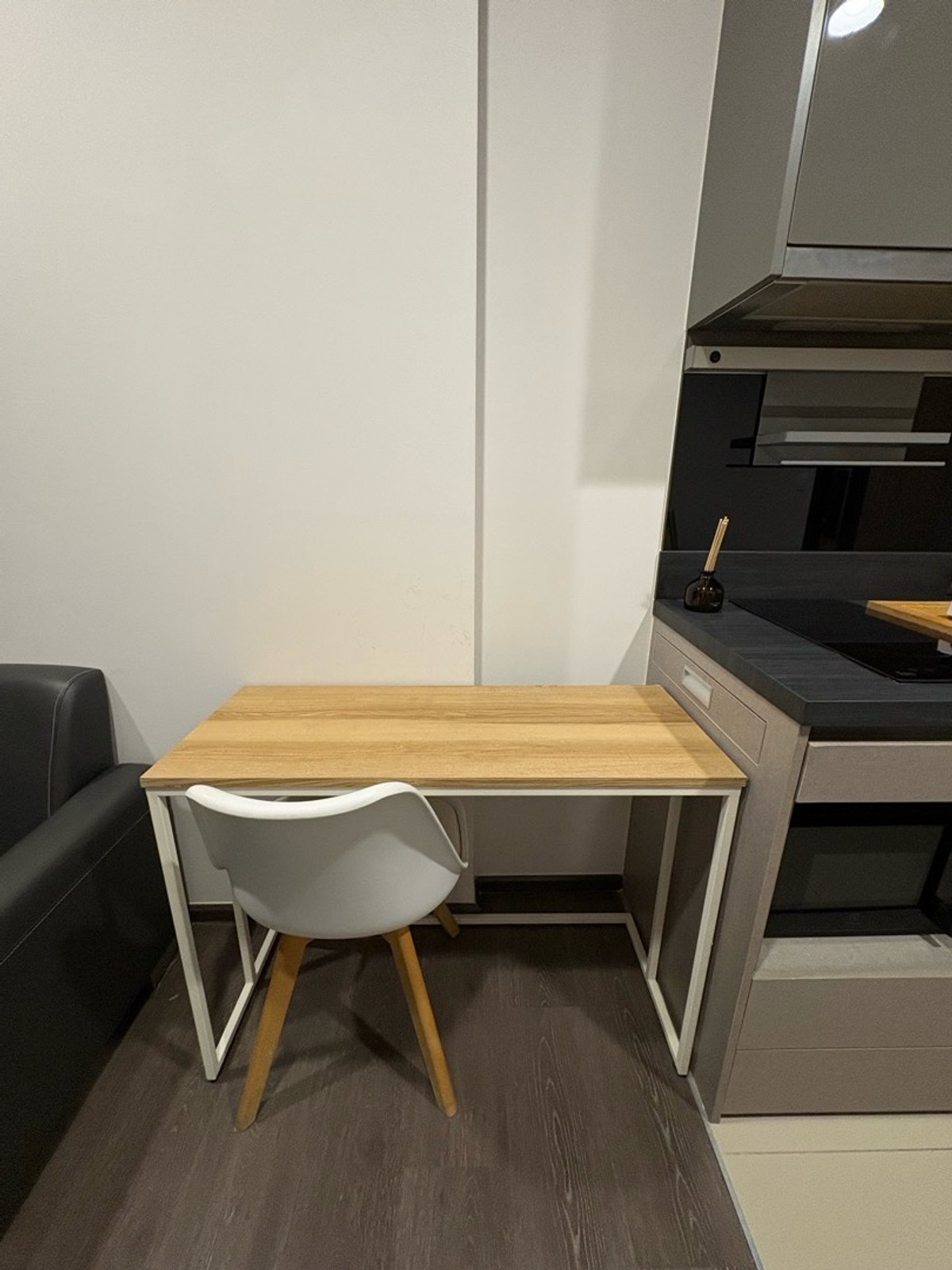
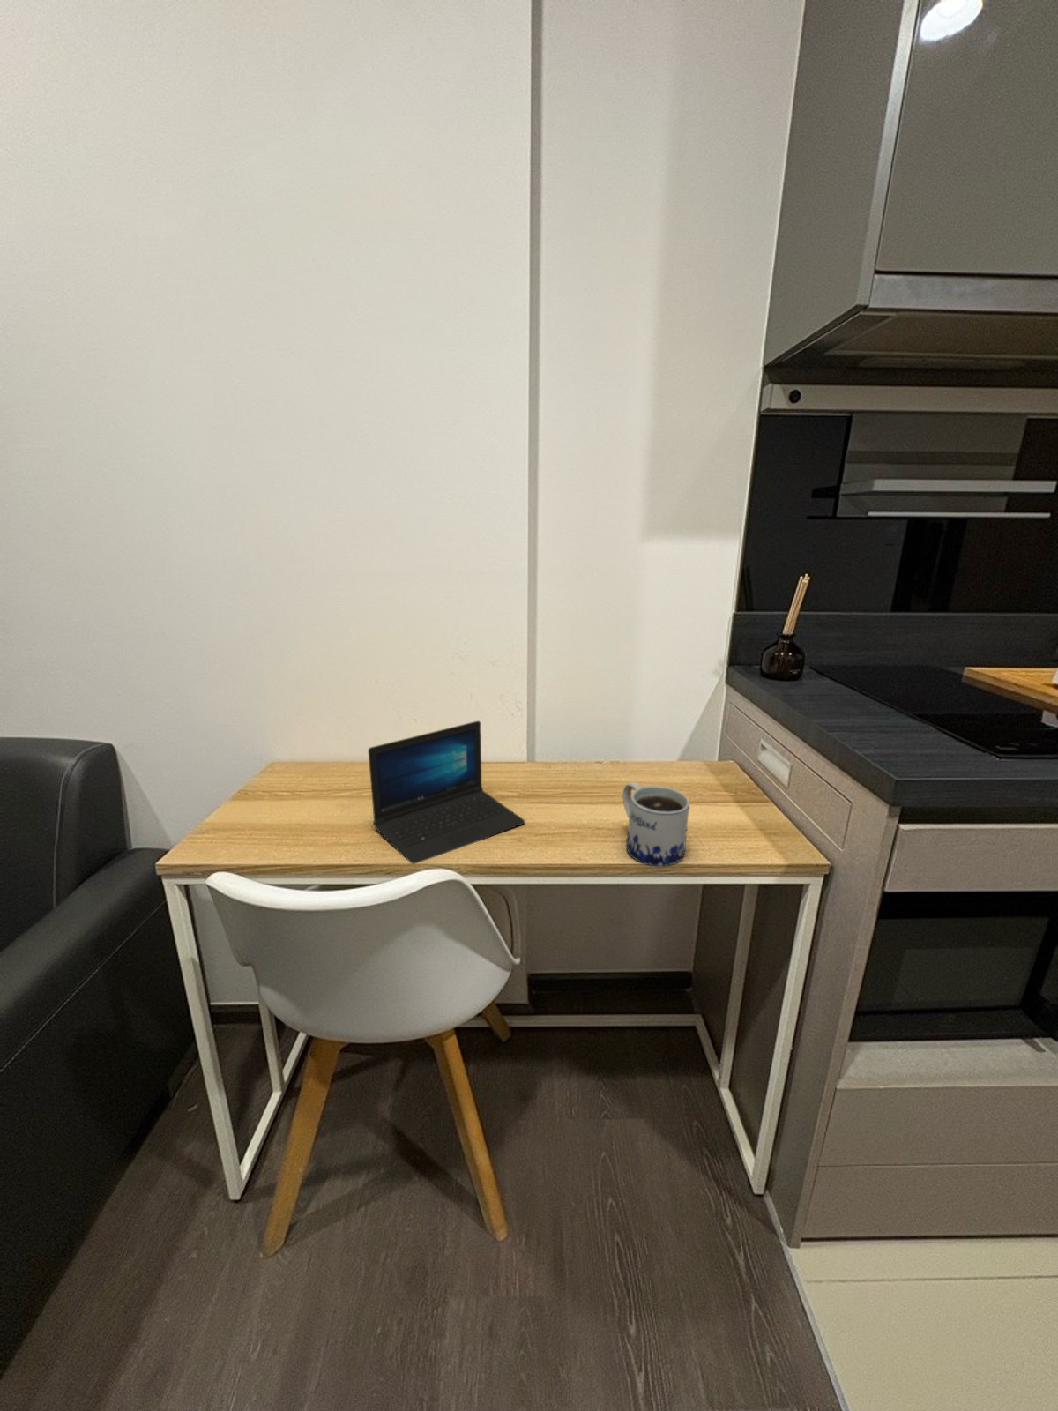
+ laptop (448, 787)
+ mug (651, 821)
